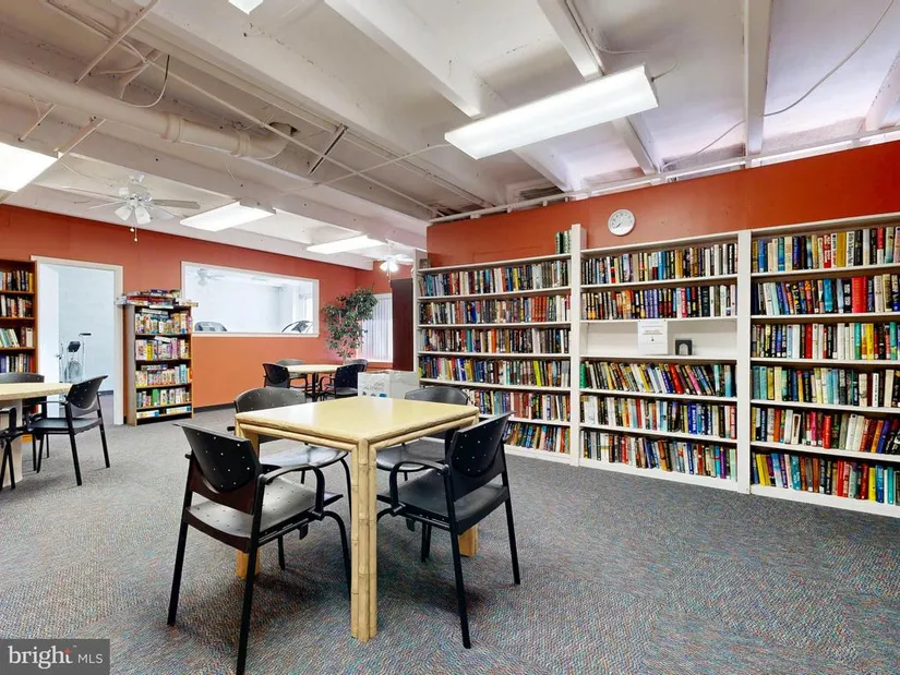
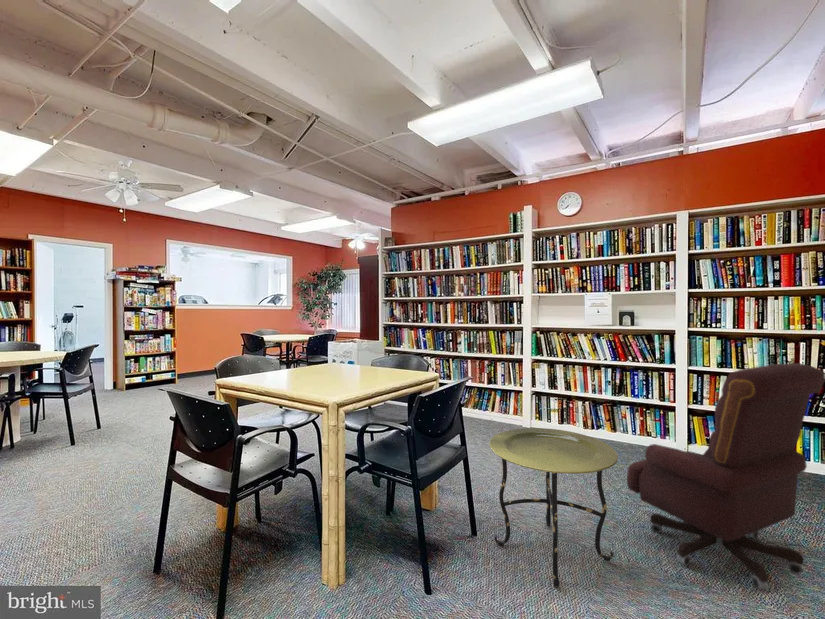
+ office chair (718, 453)
+ side table (550, 499)
